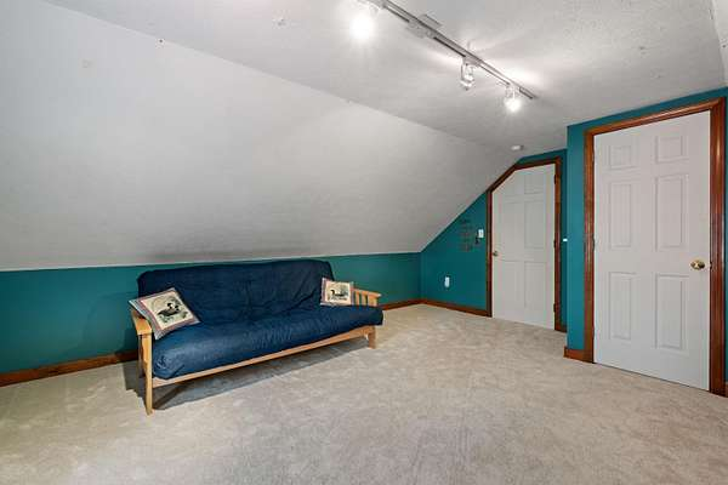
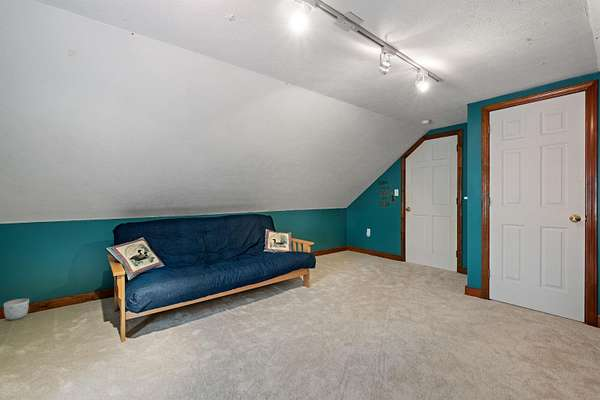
+ planter (16, 309)
